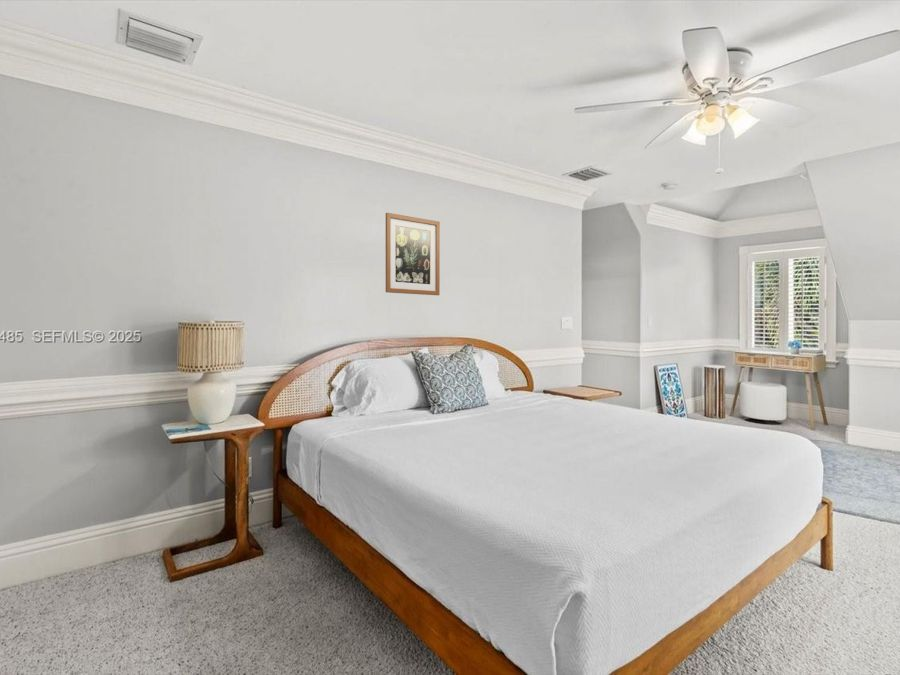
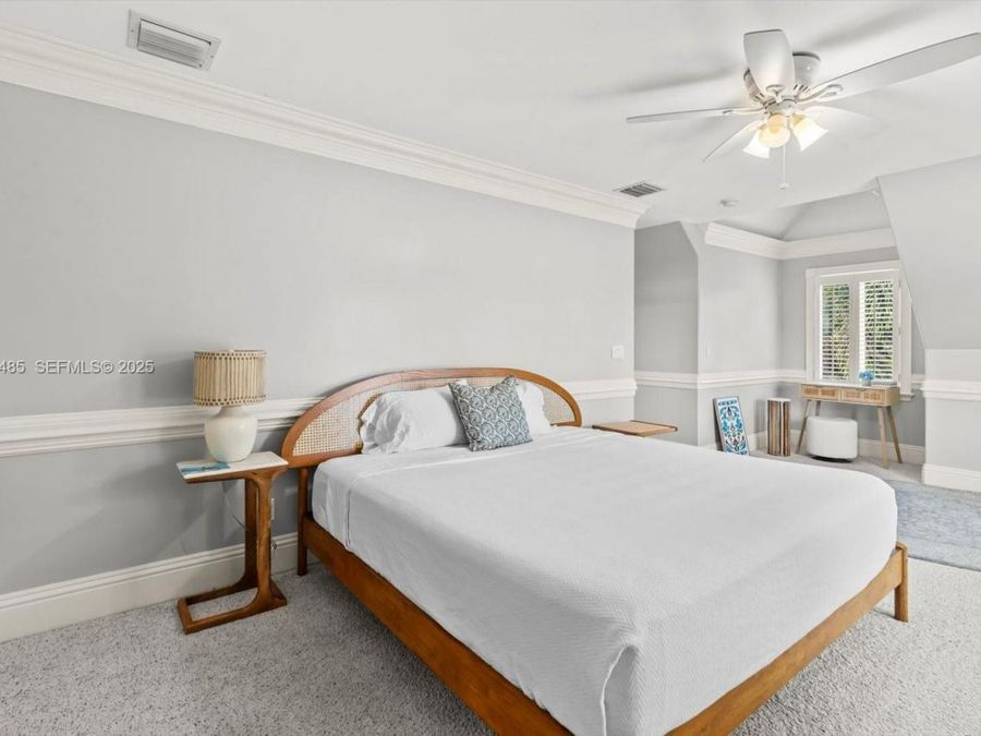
- wall art (413, 255)
